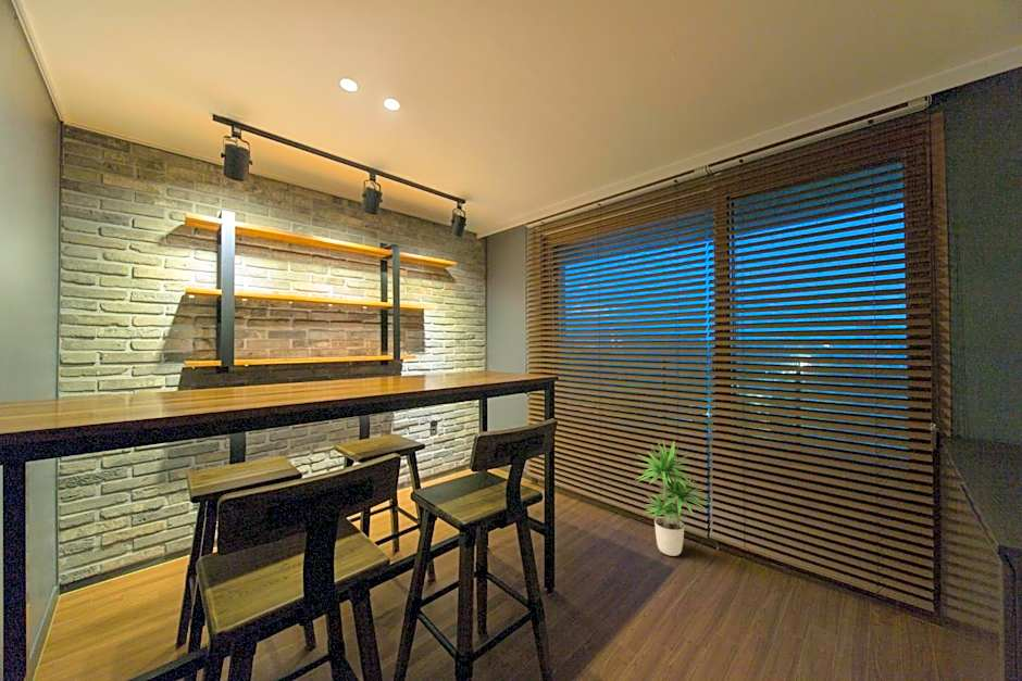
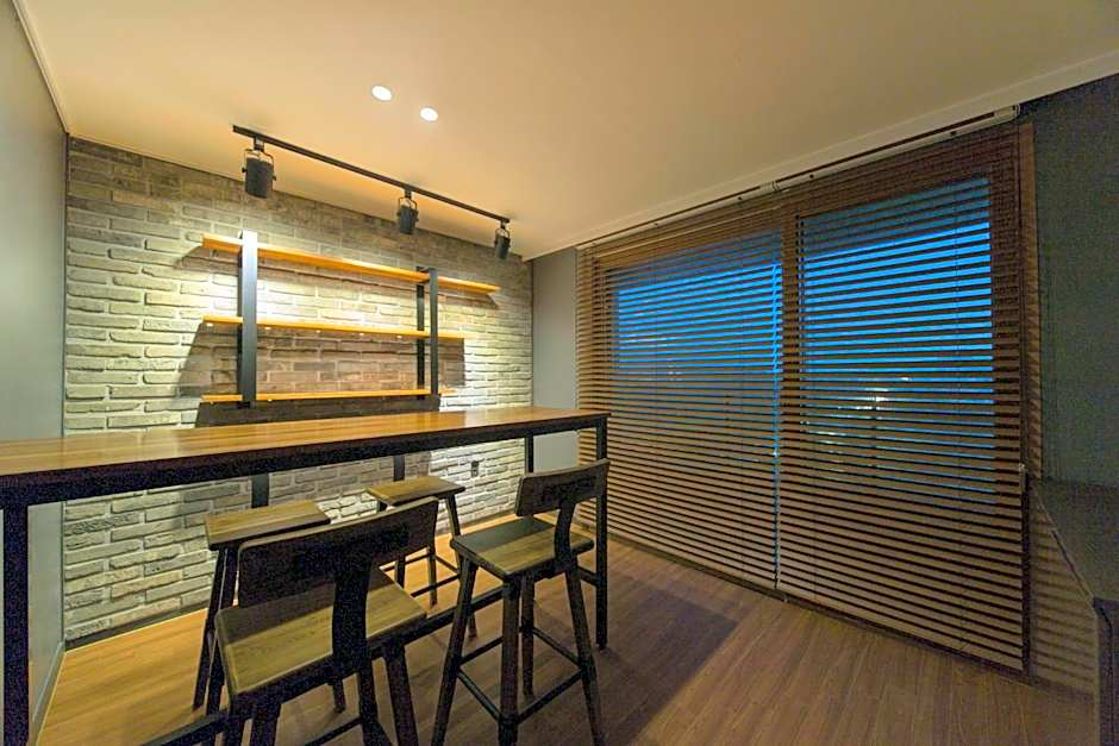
- potted plant (670, 494)
